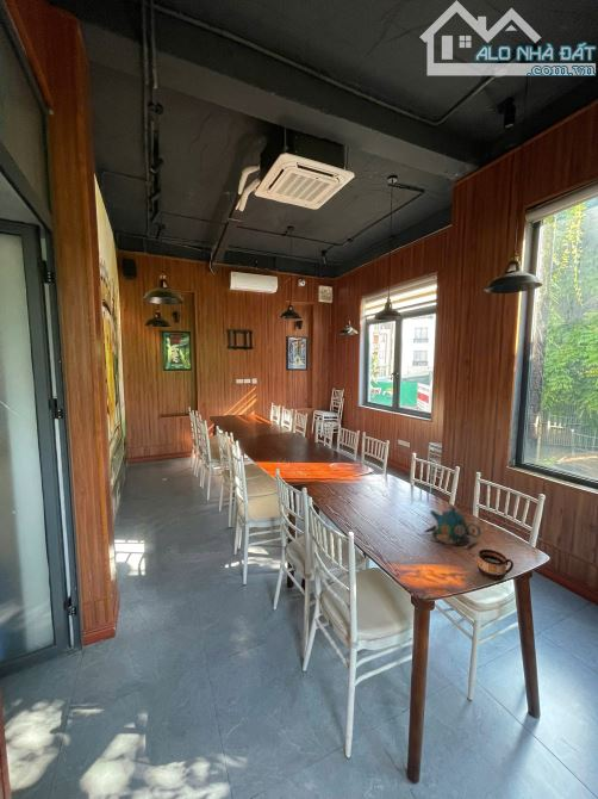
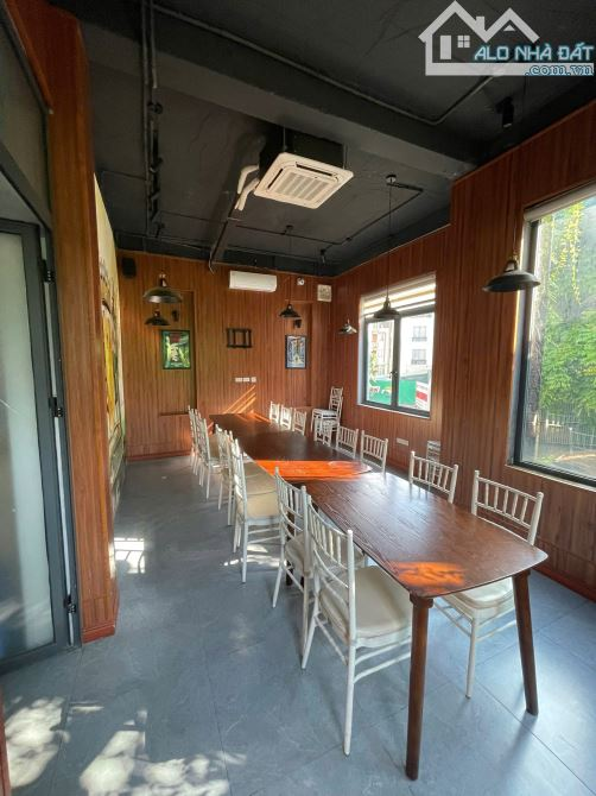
- cup (493, 565)
- teapot (453, 522)
